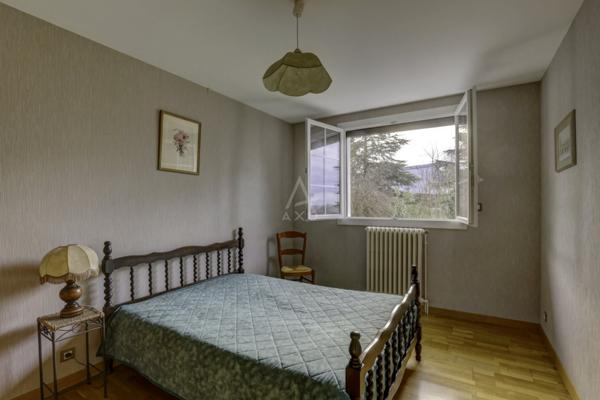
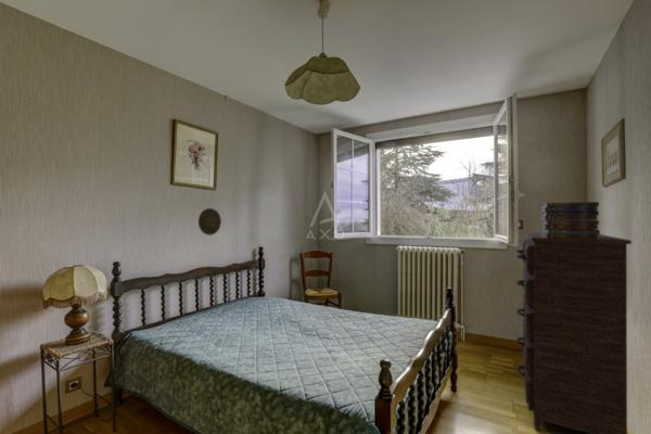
+ book stack (567, 219)
+ dresser (561, 319)
+ decorative plate (210, 221)
